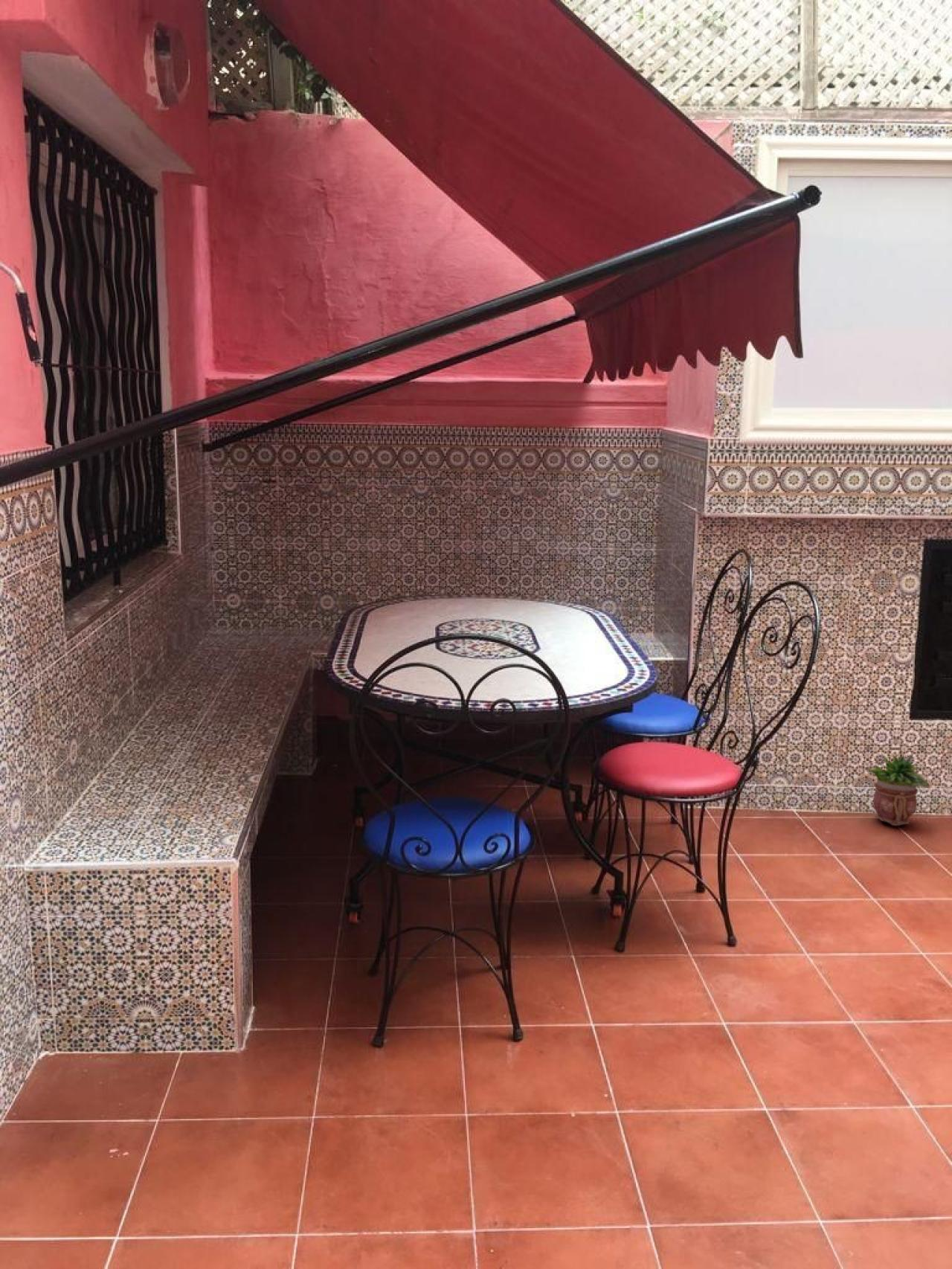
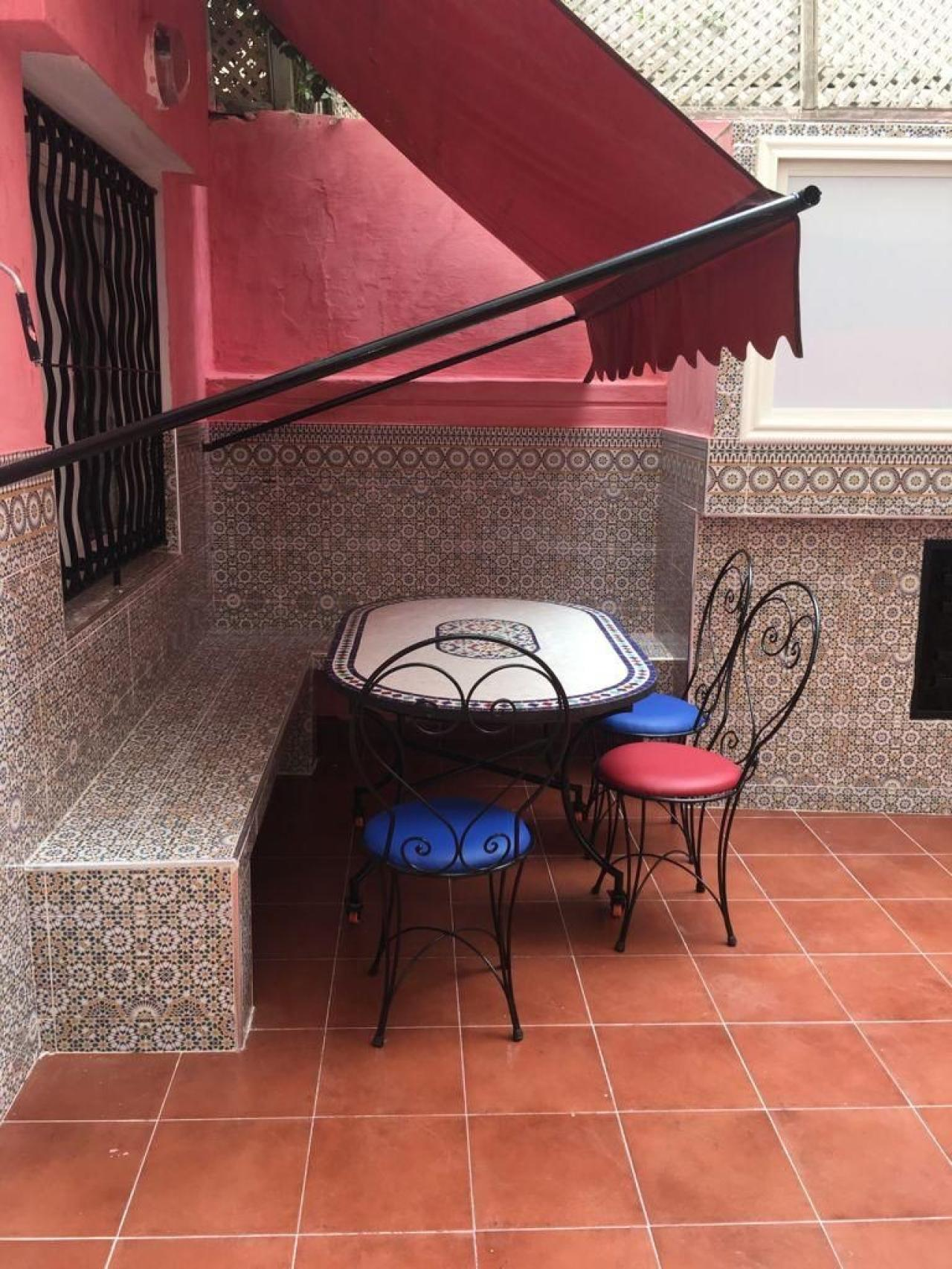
- potted plant (895, 786)
